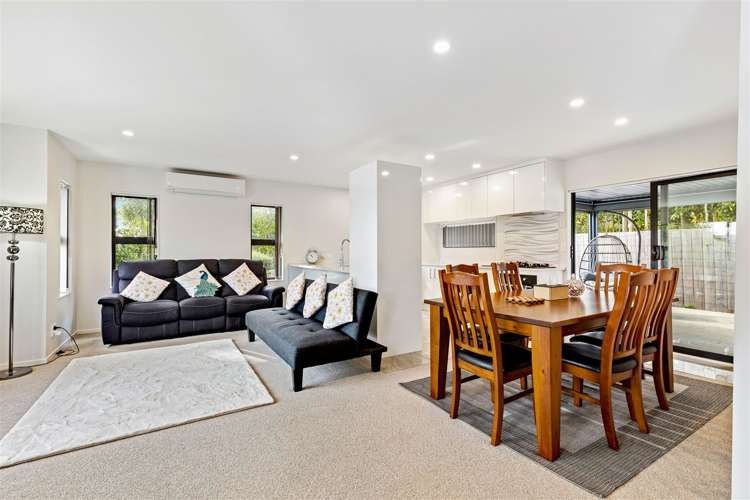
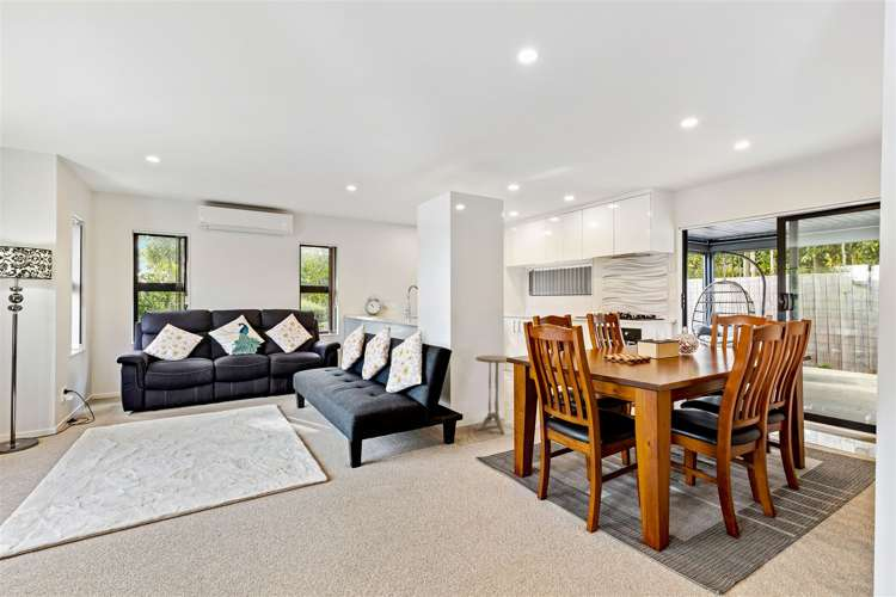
+ side table (496, 393)
